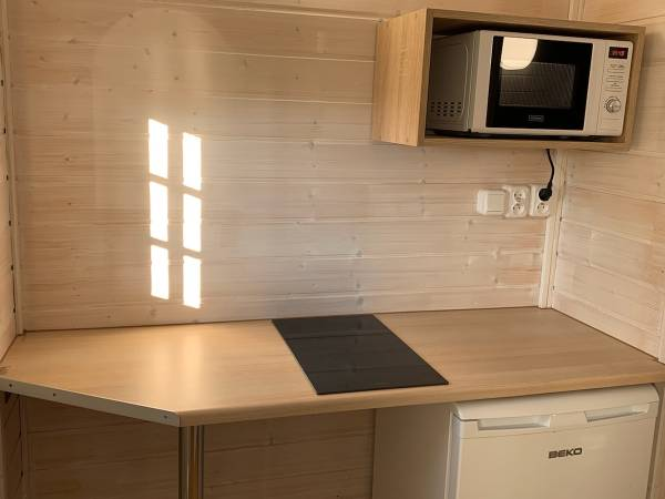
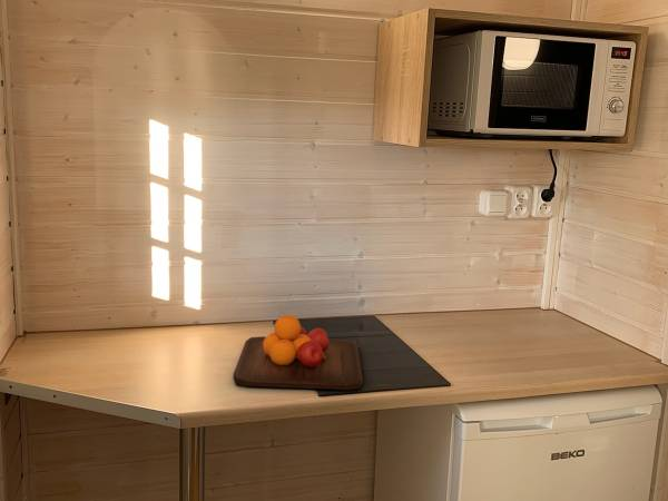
+ chopping board (301, 340)
